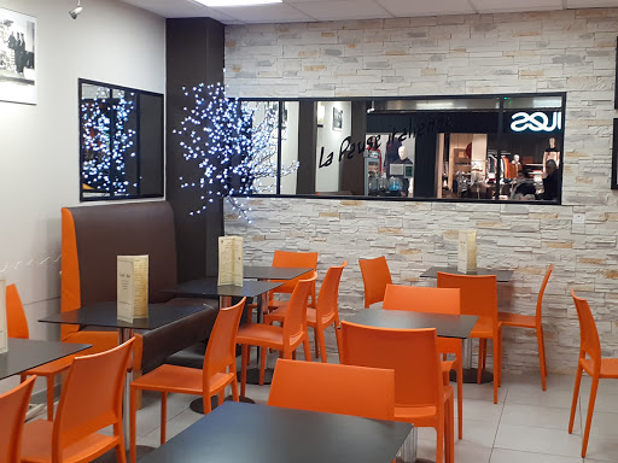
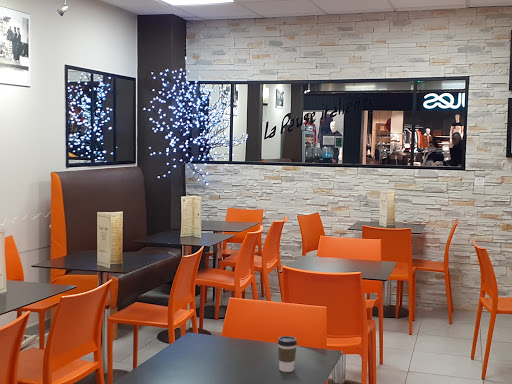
+ coffee cup (286, 354)
